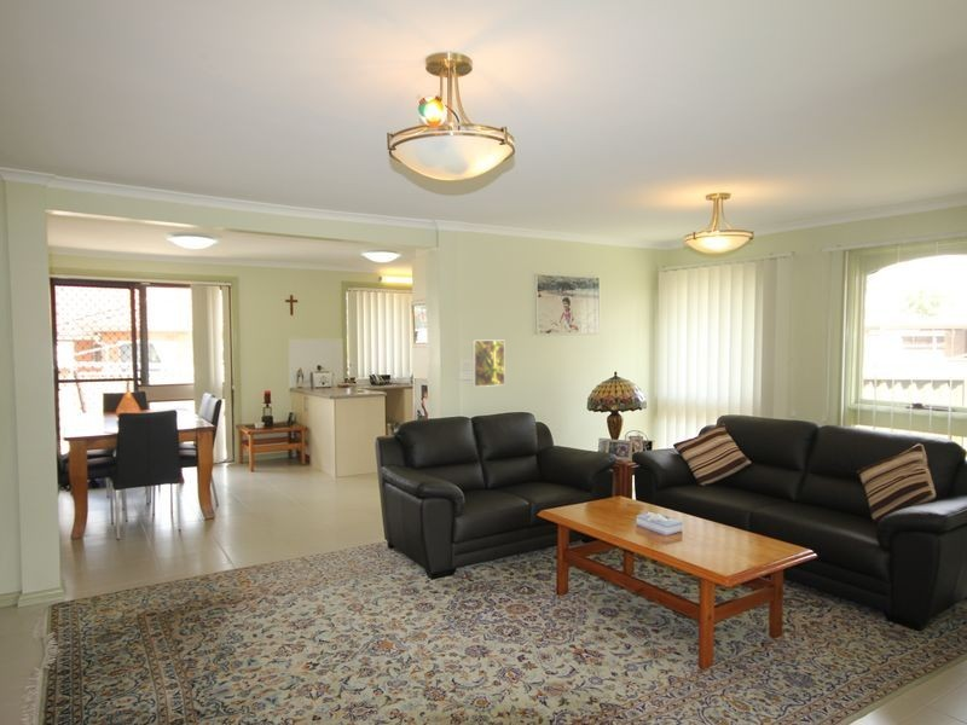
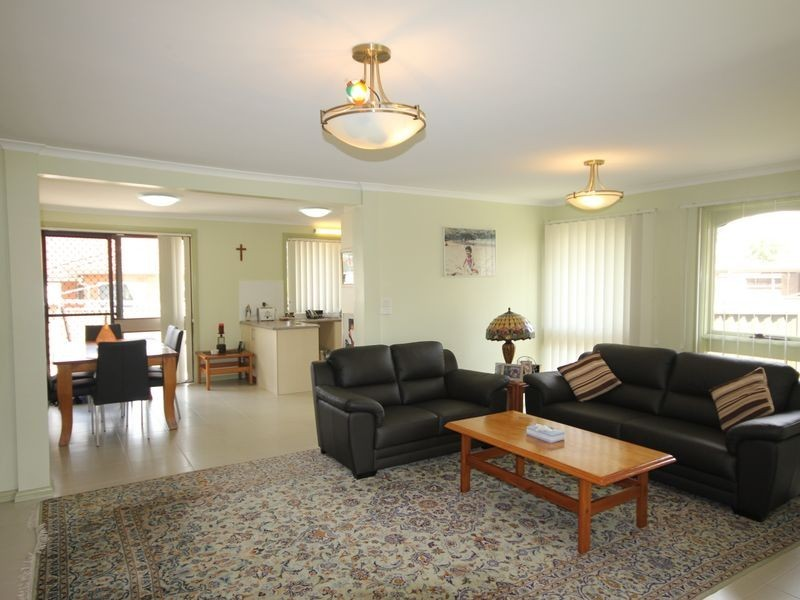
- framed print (488, 362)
